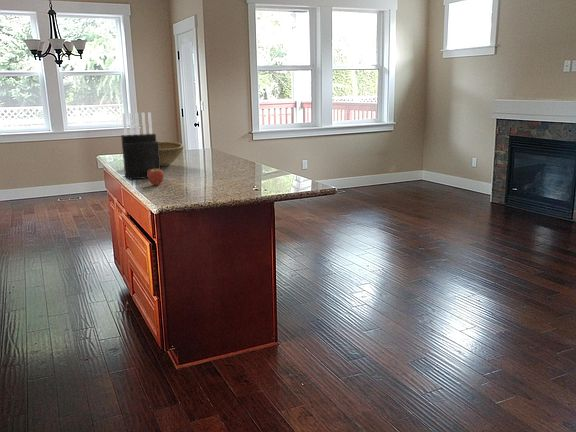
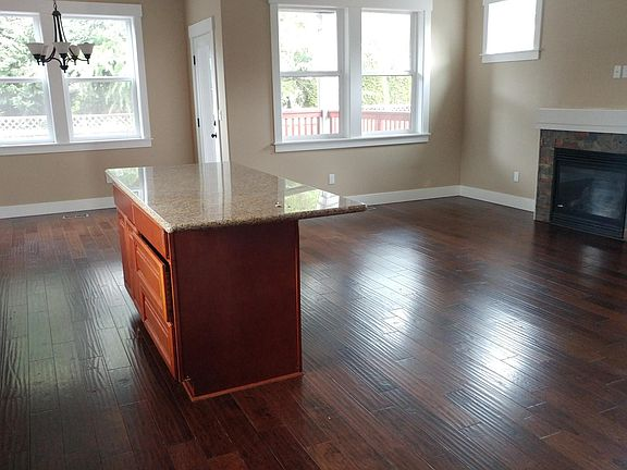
- bowl (161, 154)
- fruit (155, 175)
- knife block (140, 145)
